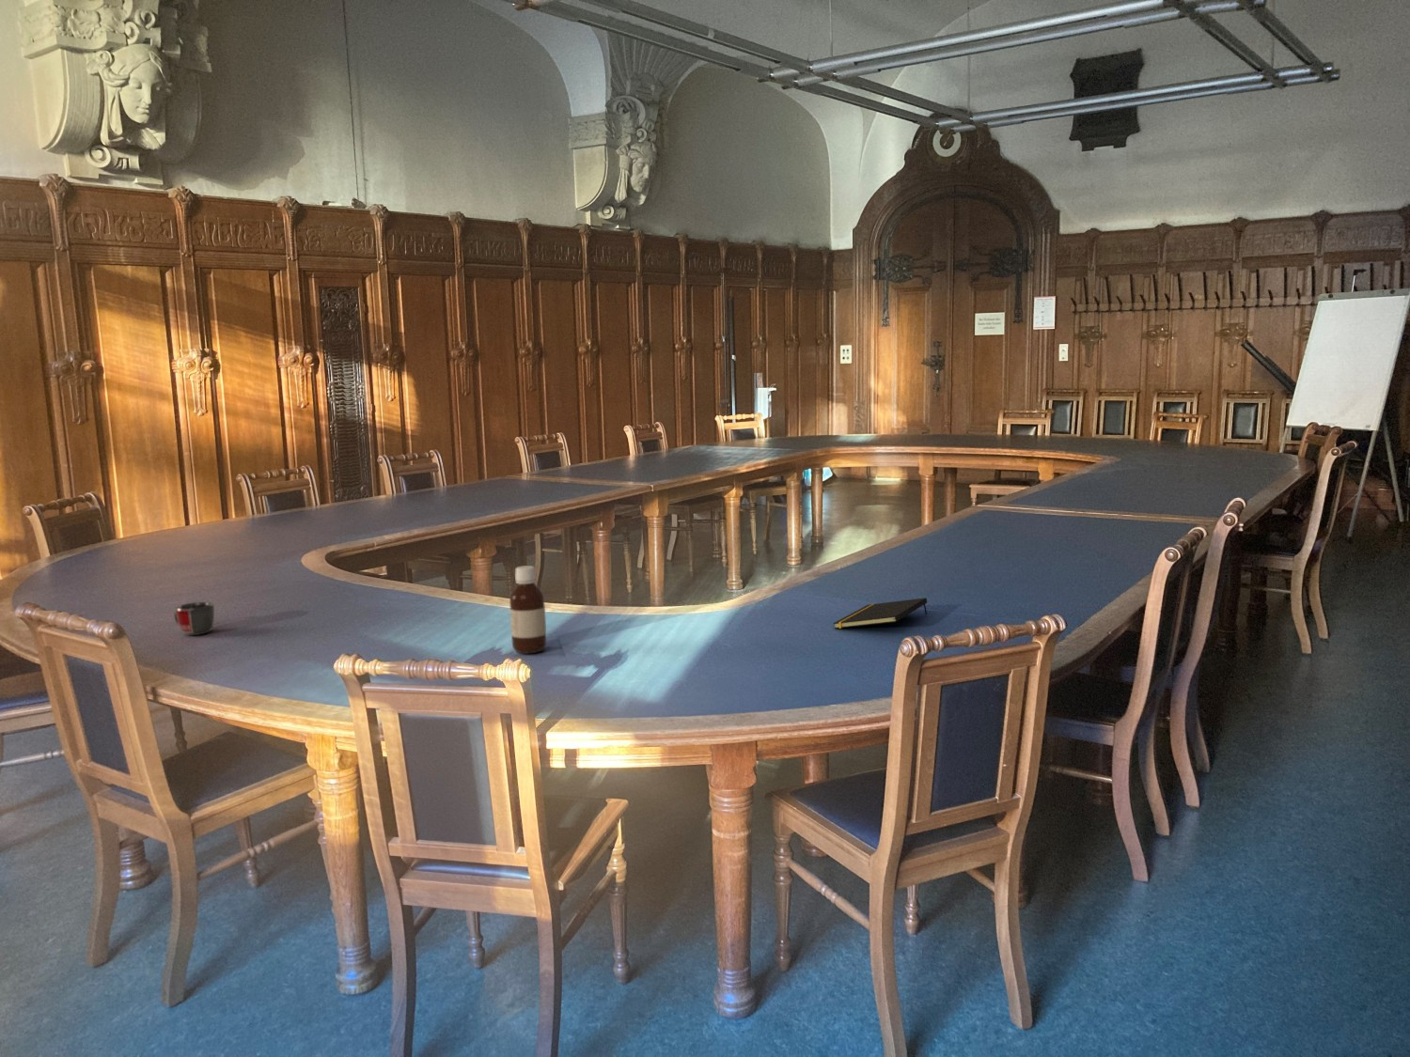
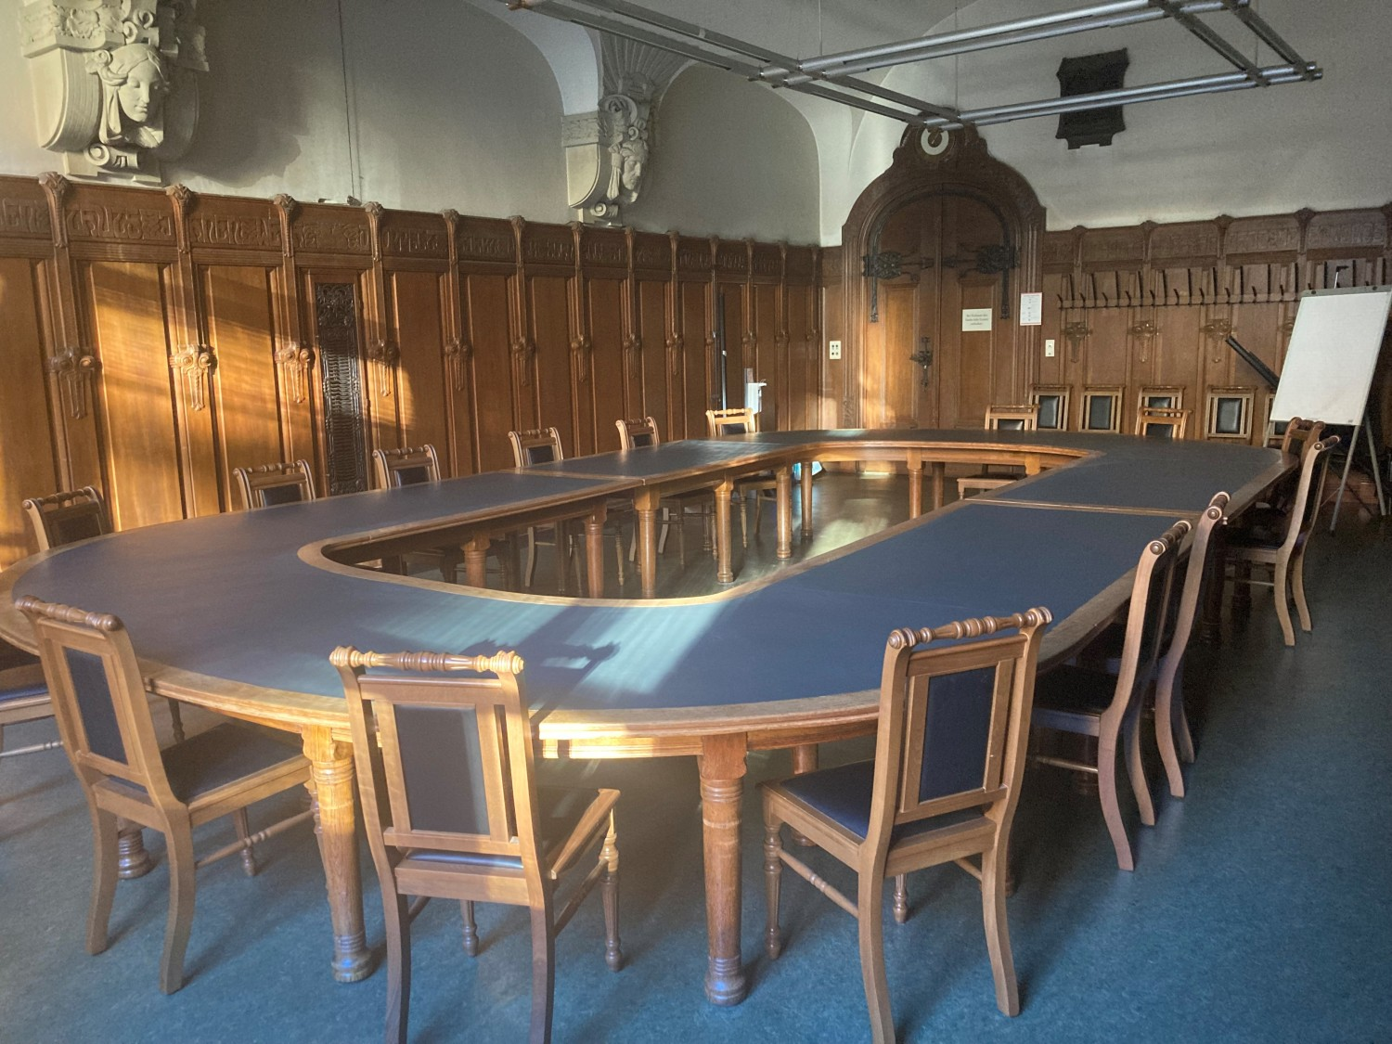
- mug (192, 618)
- bottle (527, 608)
- notepad (880, 613)
